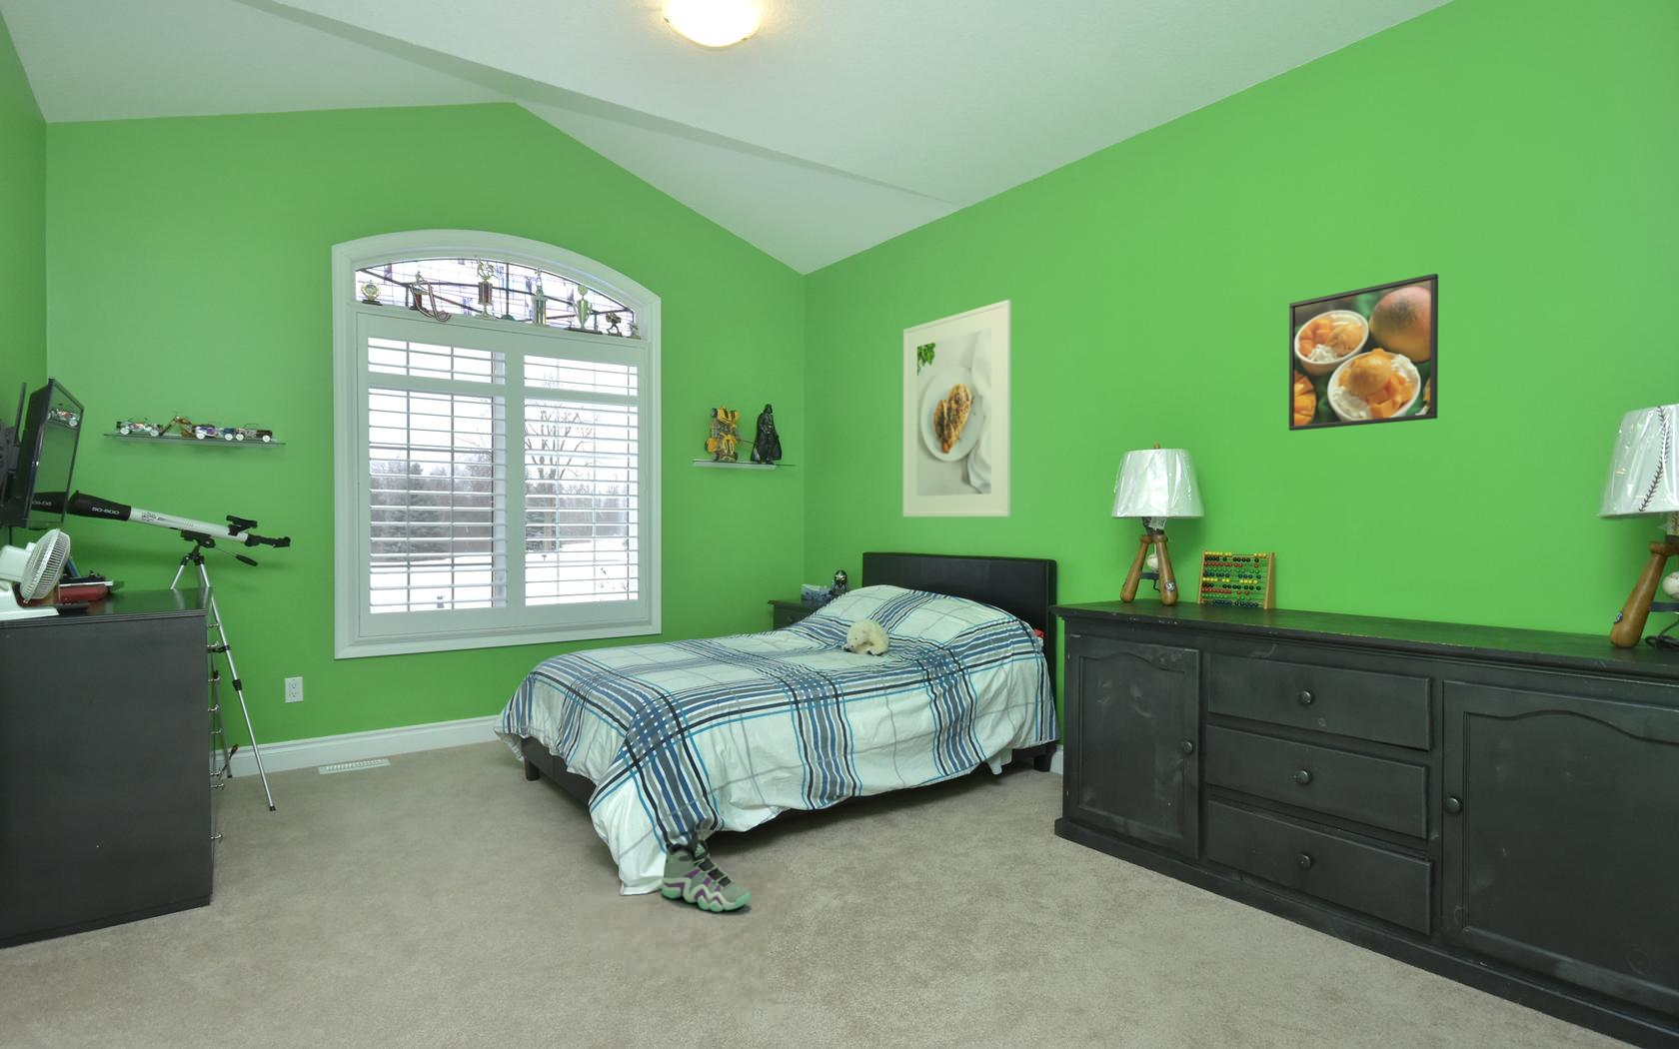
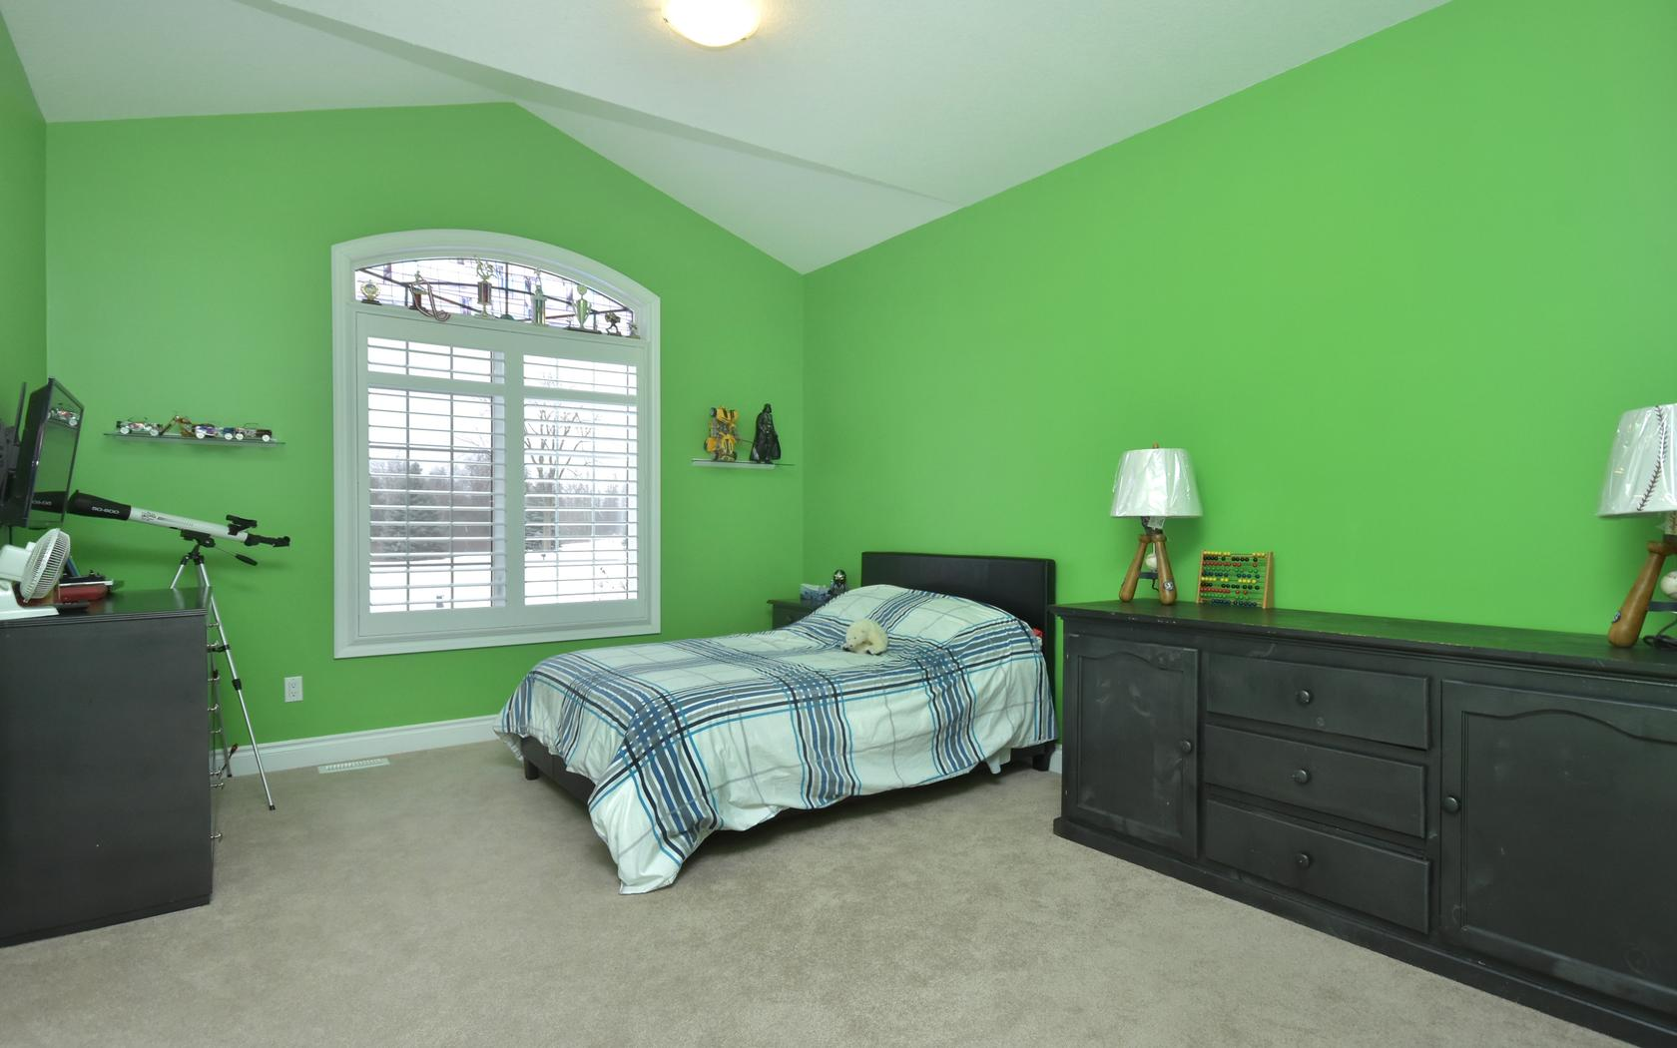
- sneaker (704, 865)
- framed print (1359, 357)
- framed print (953, 416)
